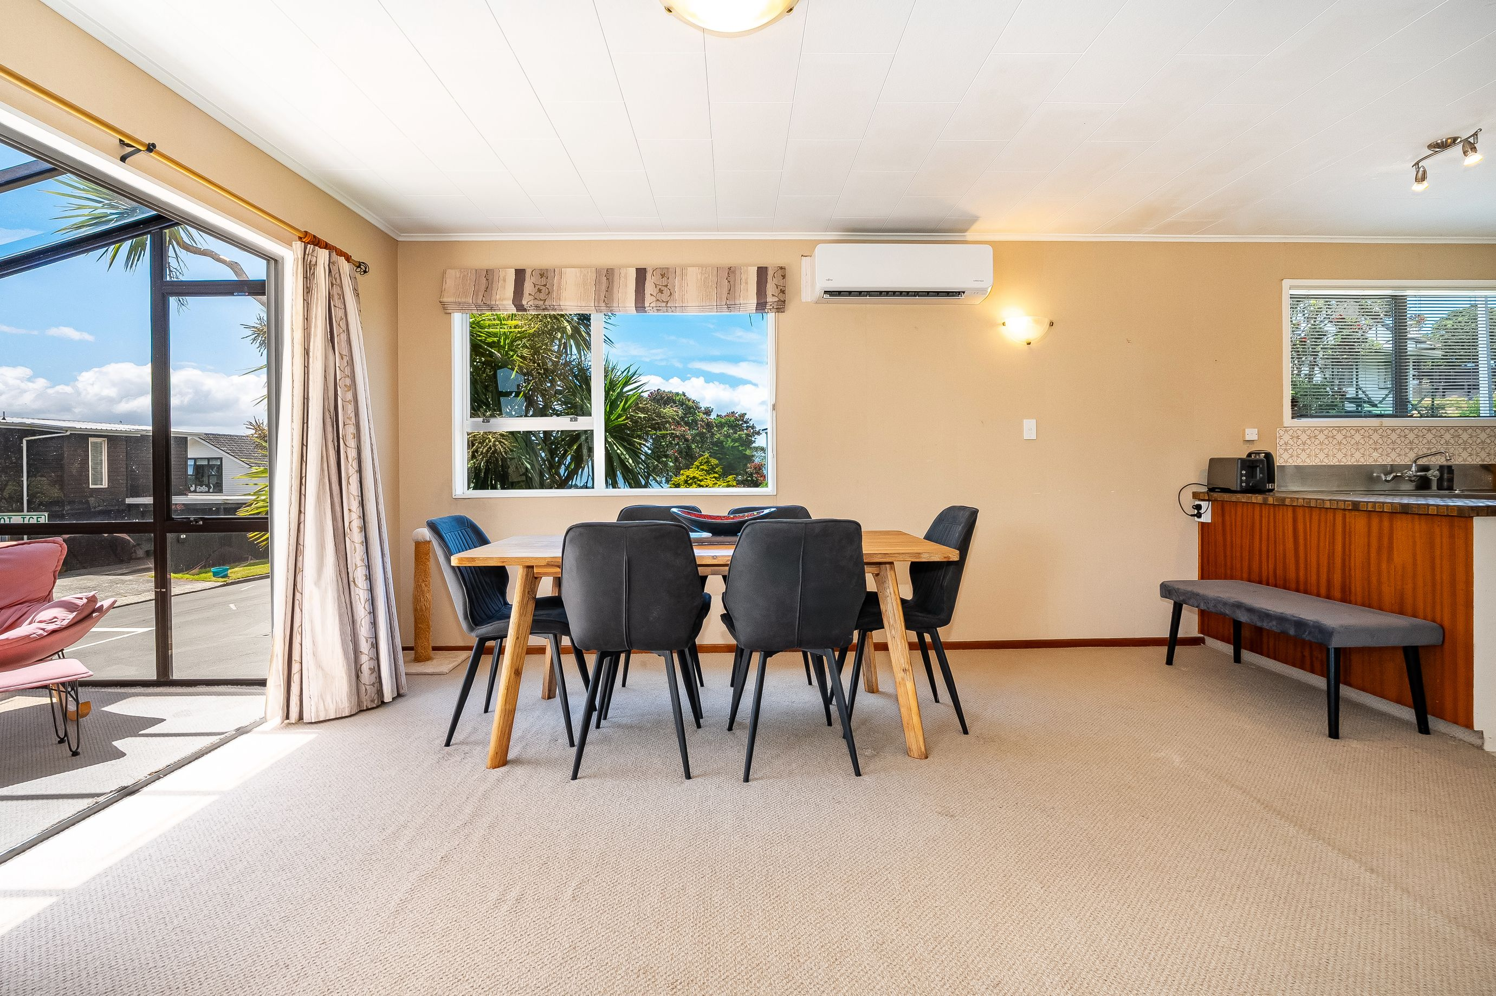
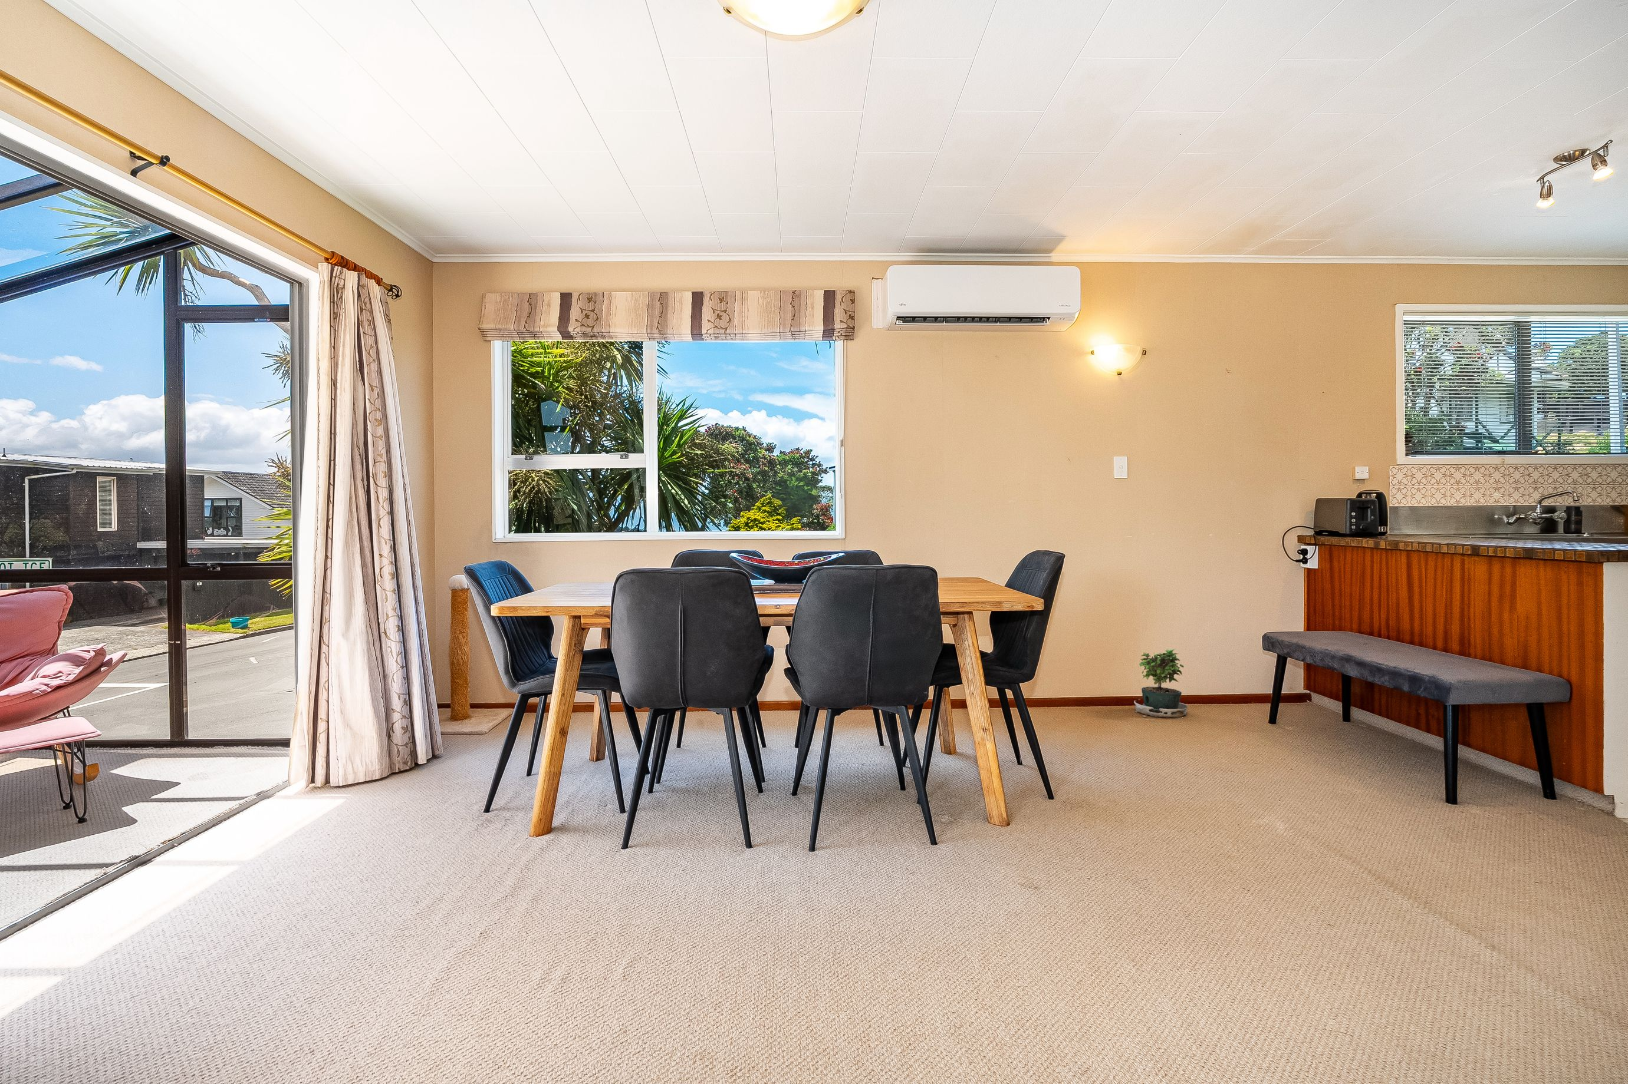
+ potted plant (1161, 680)
